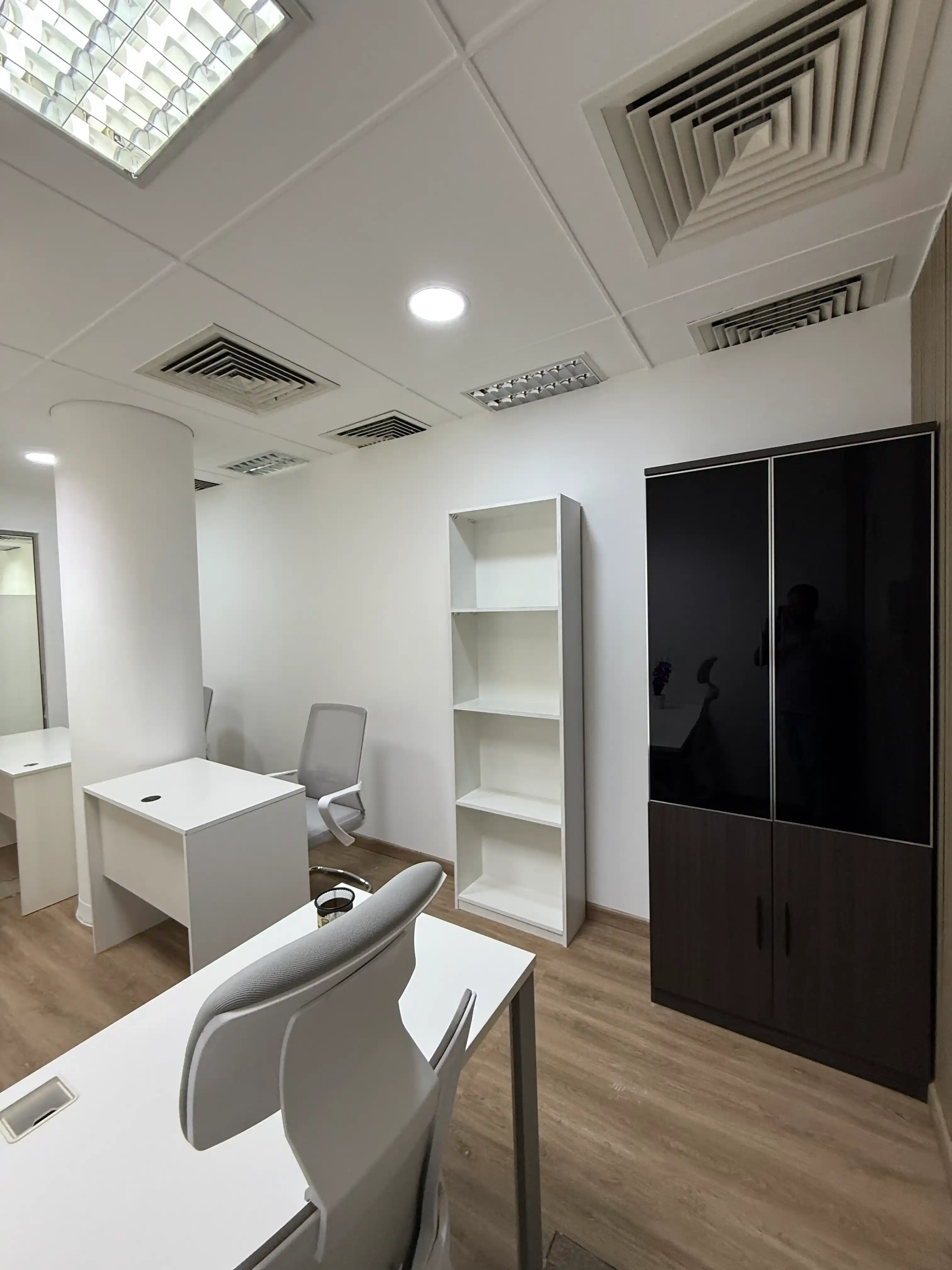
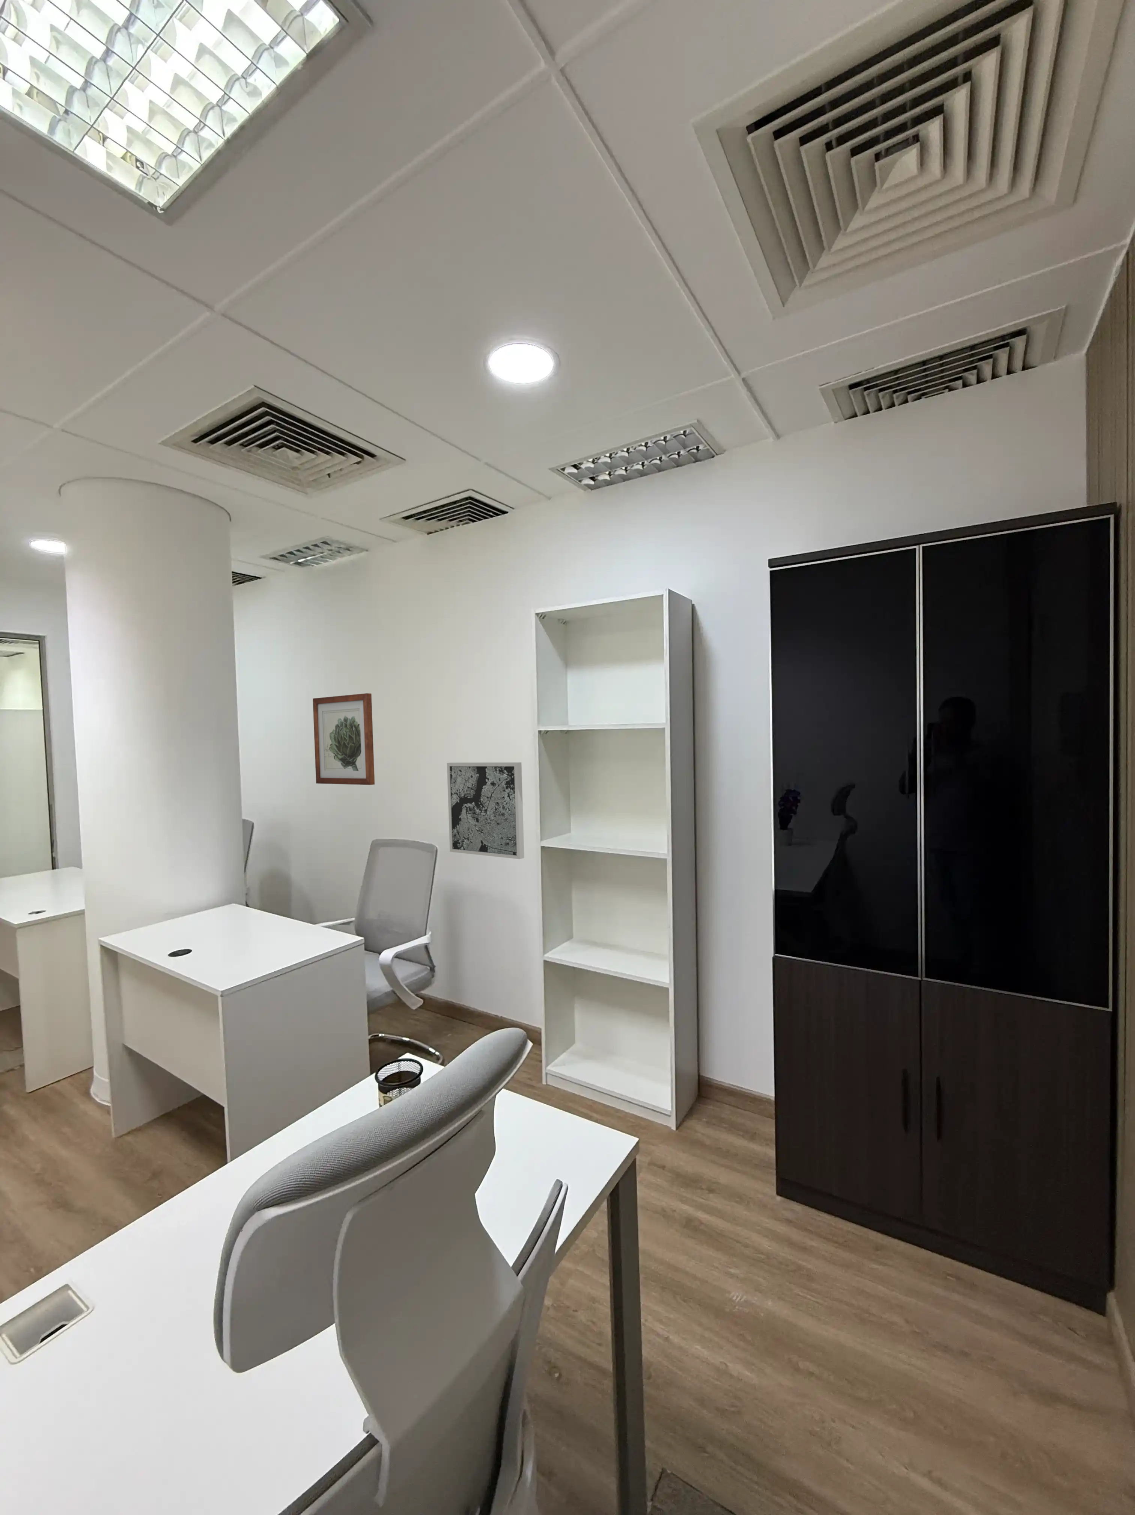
+ wall art (484, 809)
+ wall art (342, 740)
